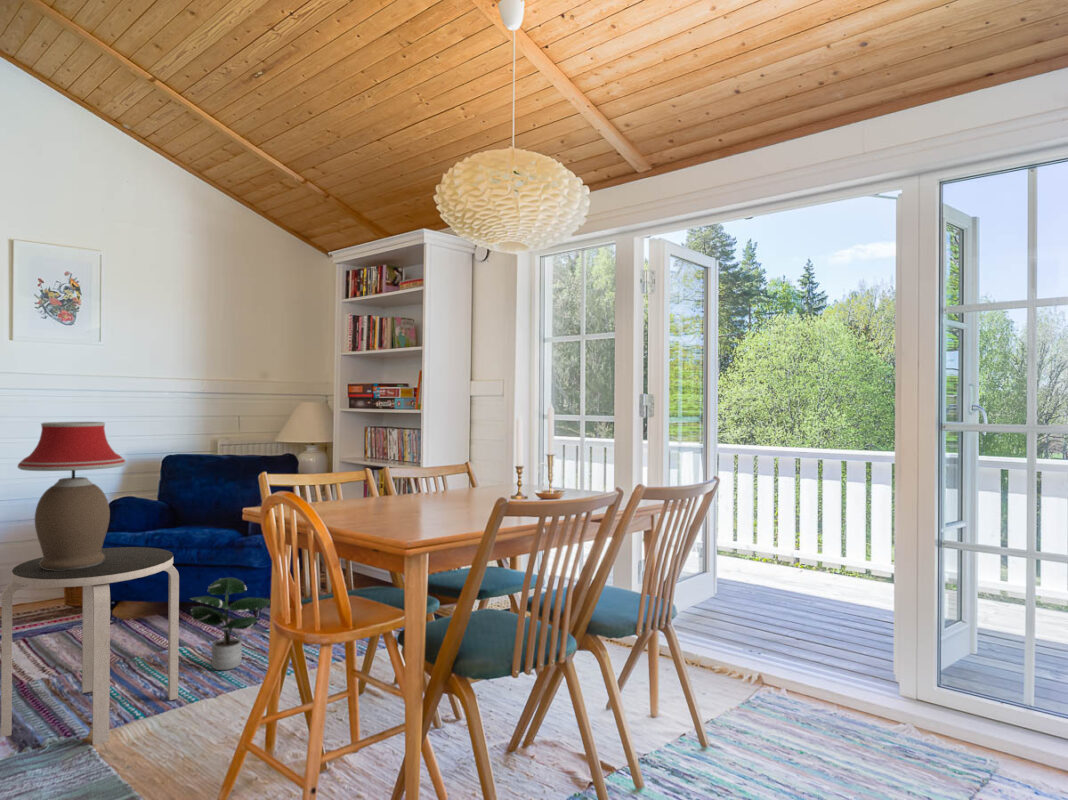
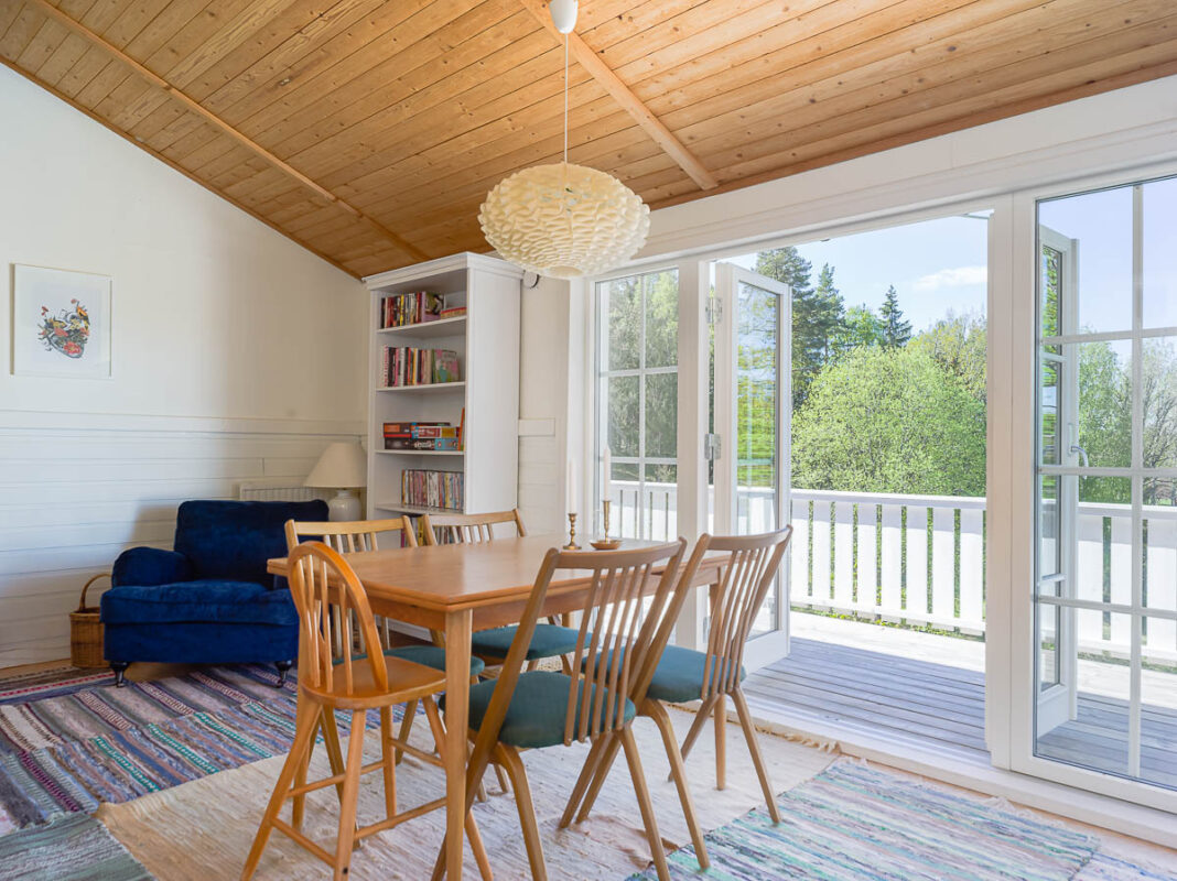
- table lamp (73, 493)
- potted plant (231, 624)
- side table (95, 637)
